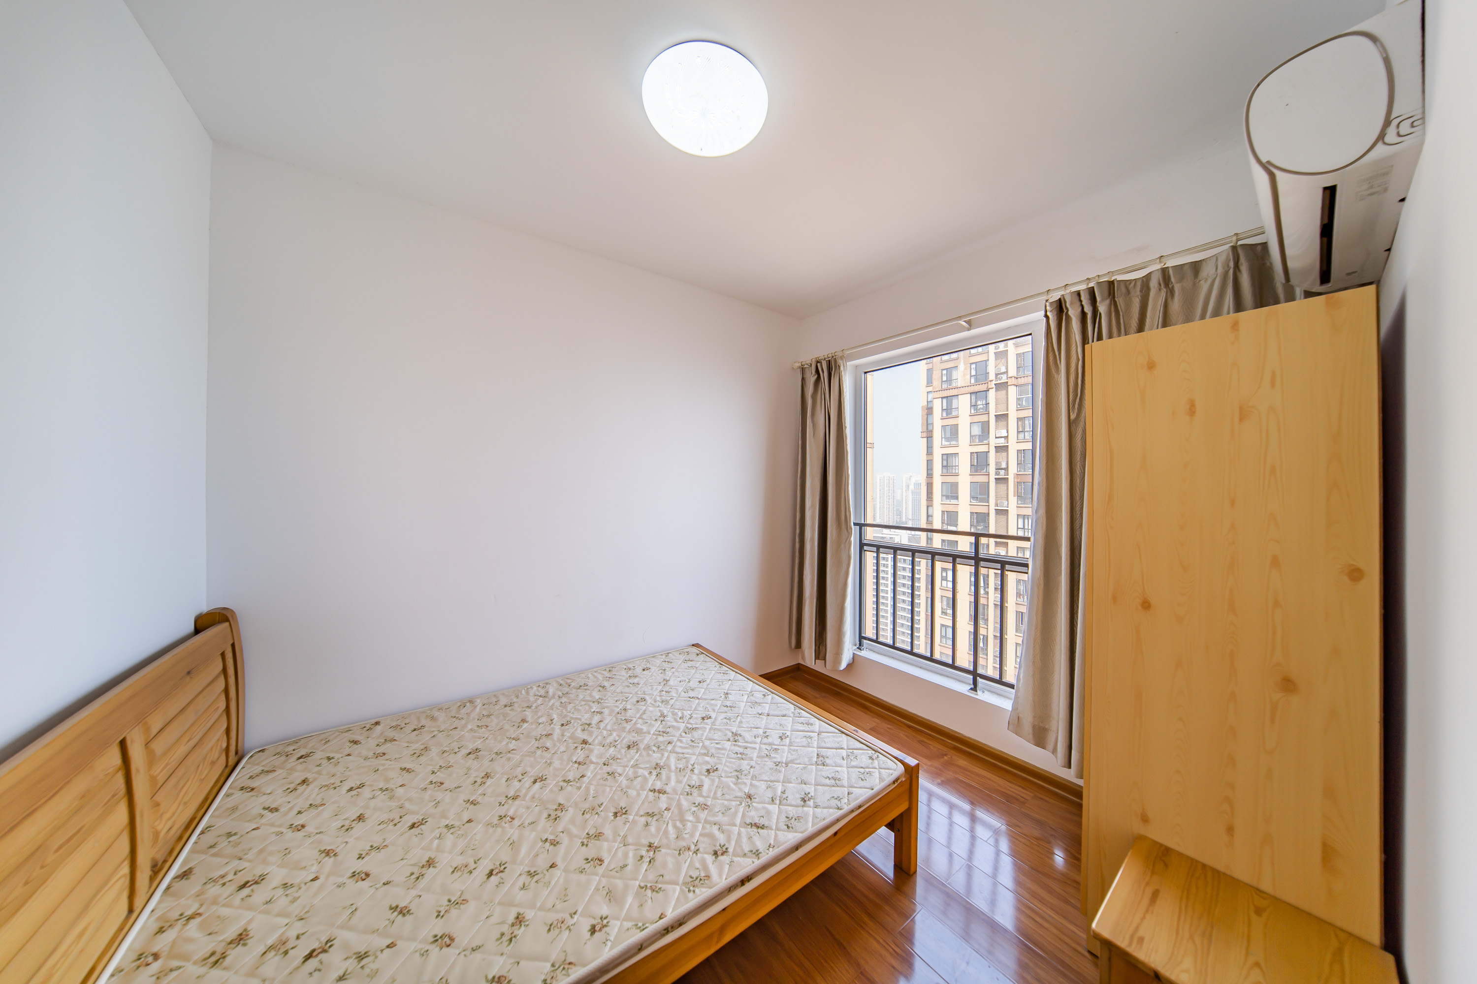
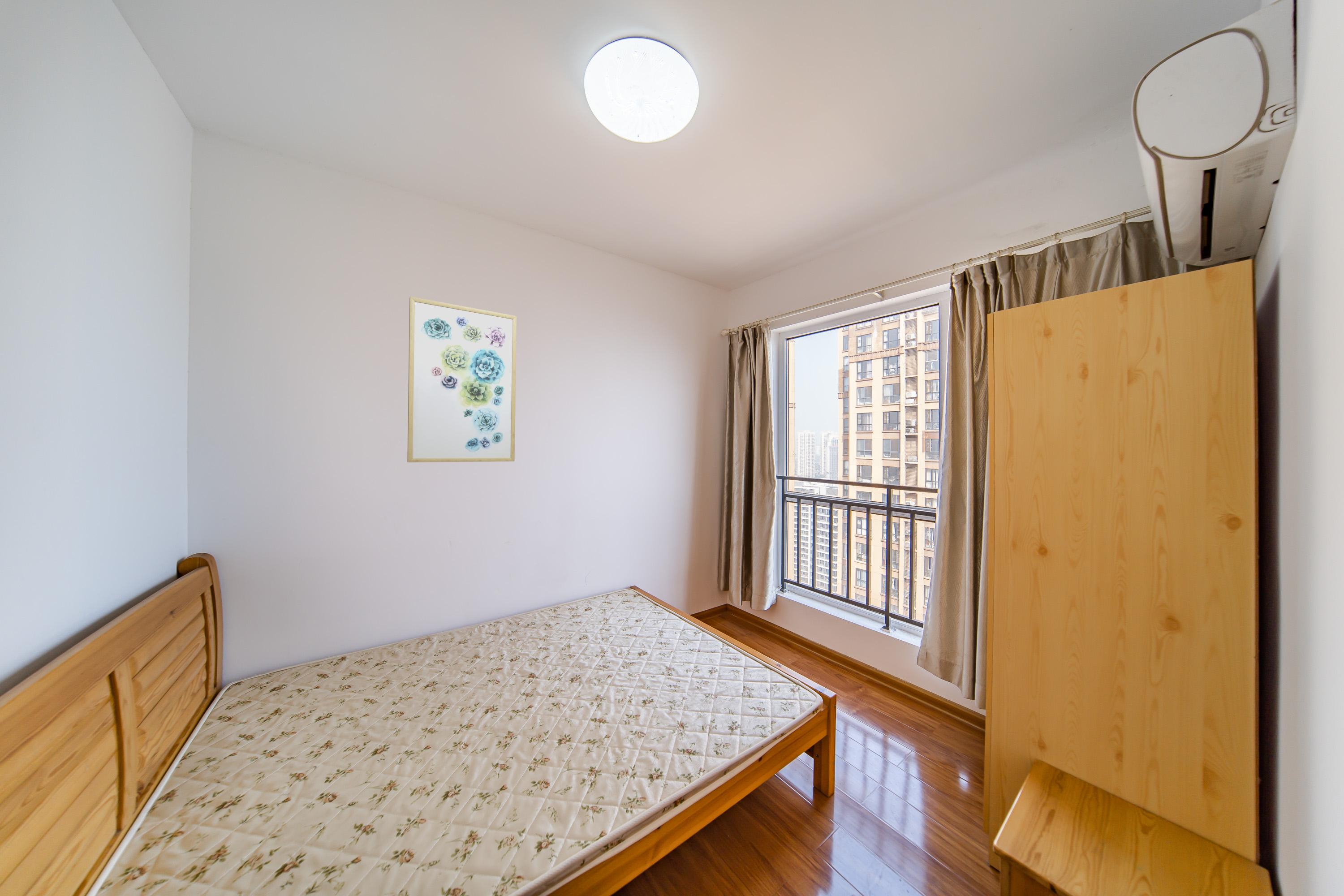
+ wall art (465, 384)
